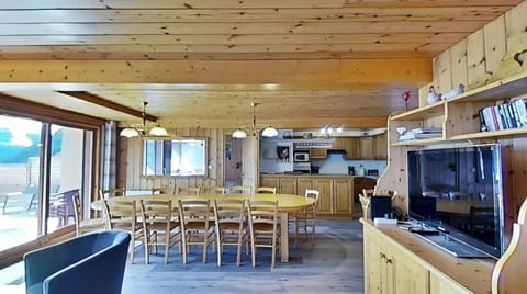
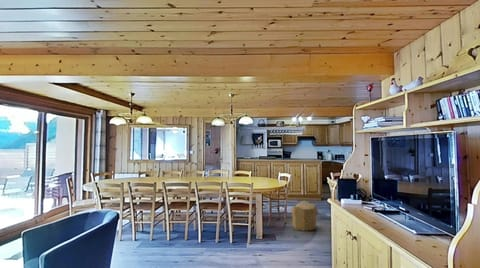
+ pouf (304, 214)
